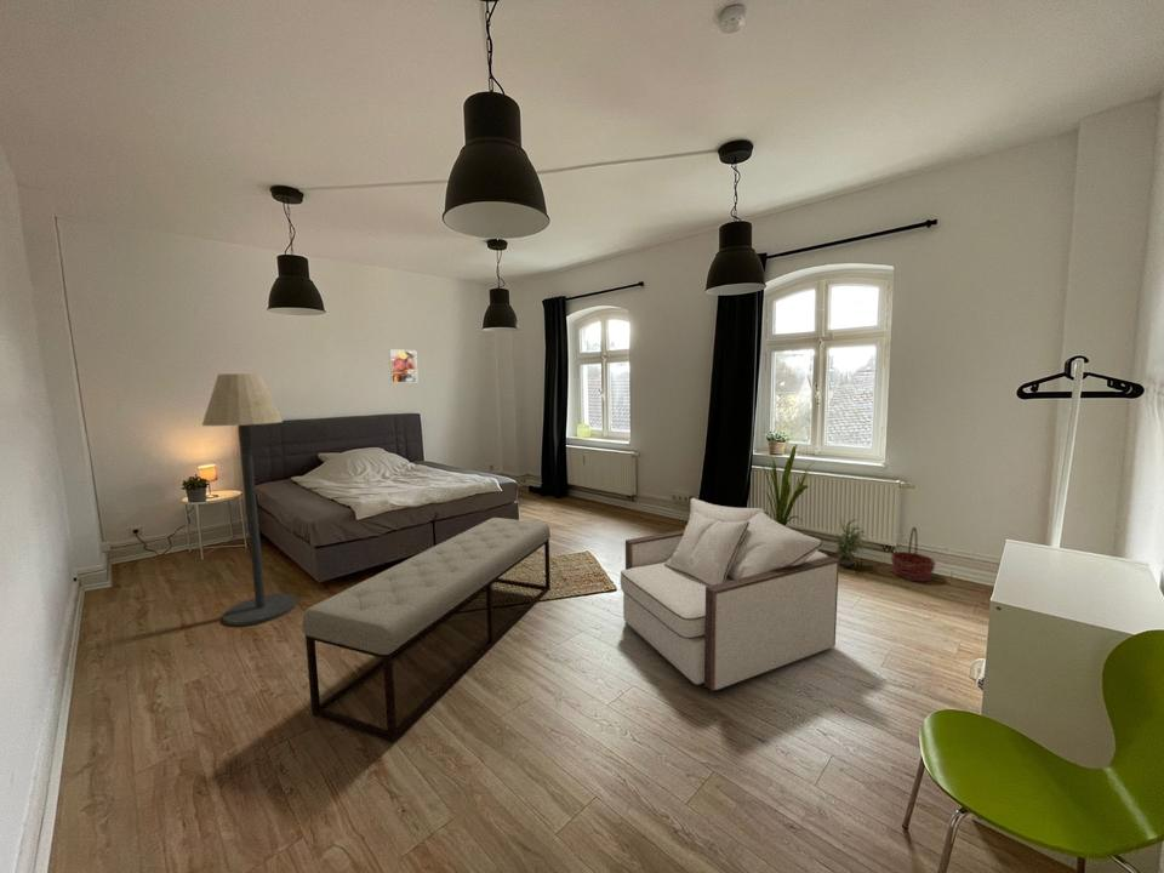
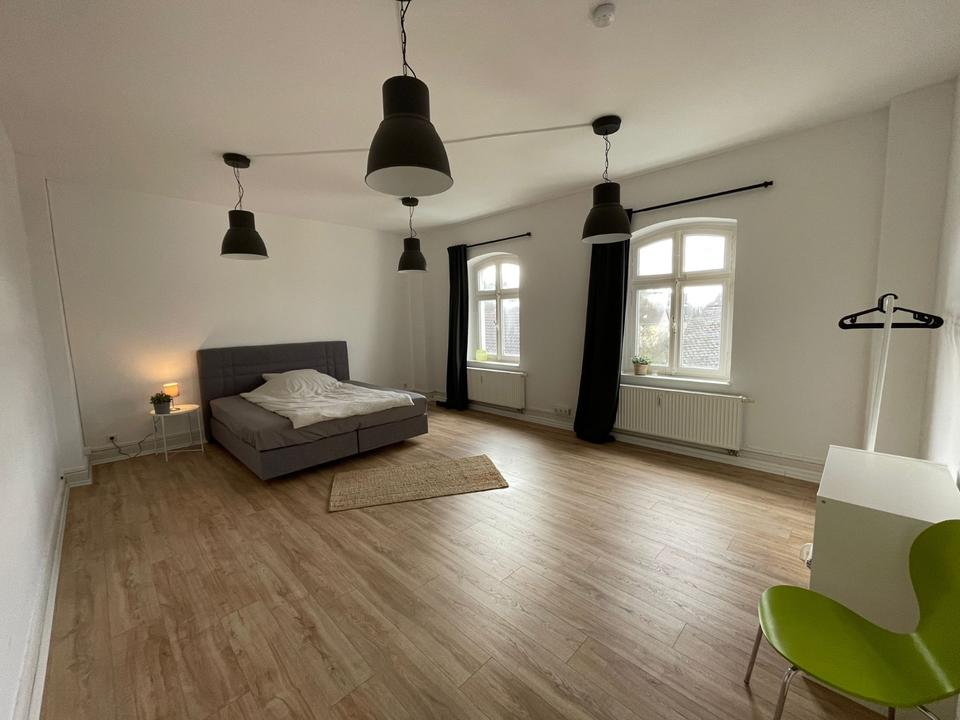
- basket (913, 553)
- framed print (404, 366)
- floor lamp (250, 495)
- armchair (718, 576)
- potted plant (850, 542)
- bench (456, 595)
- house plant (778, 500)
